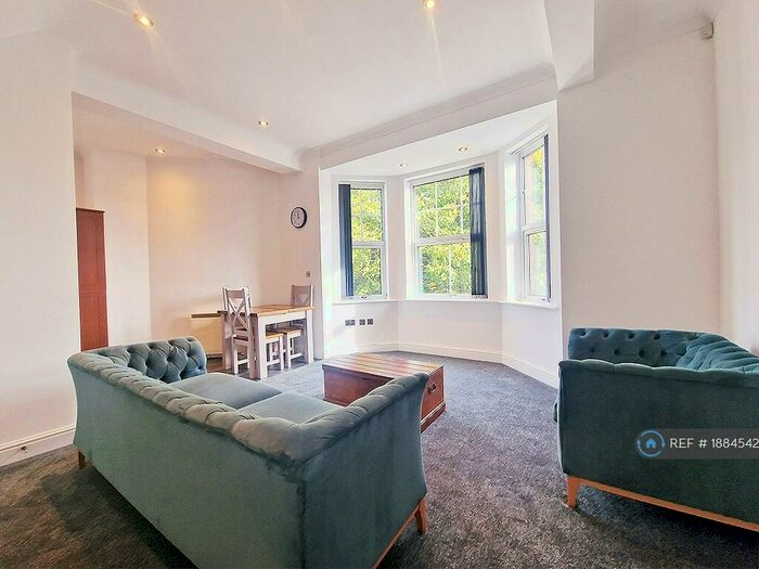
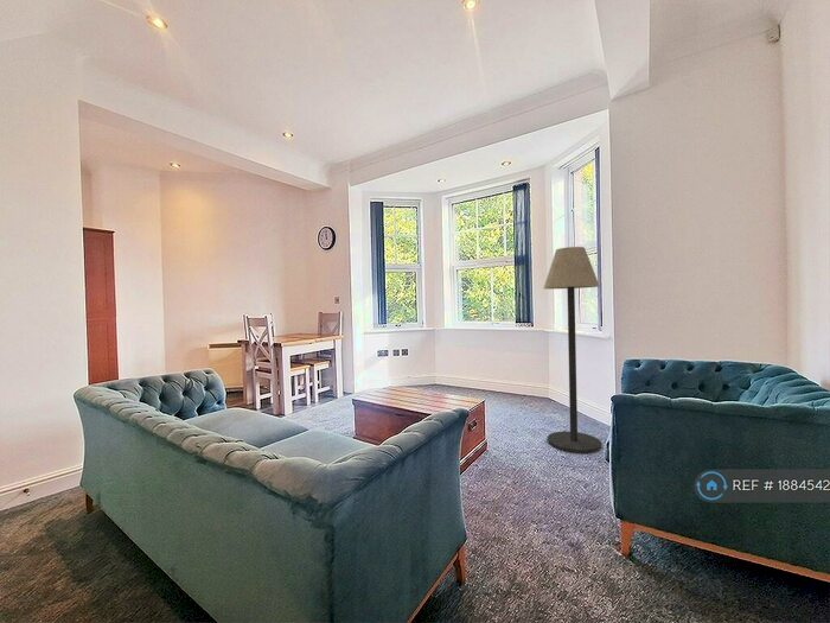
+ floor lamp (572, 345)
